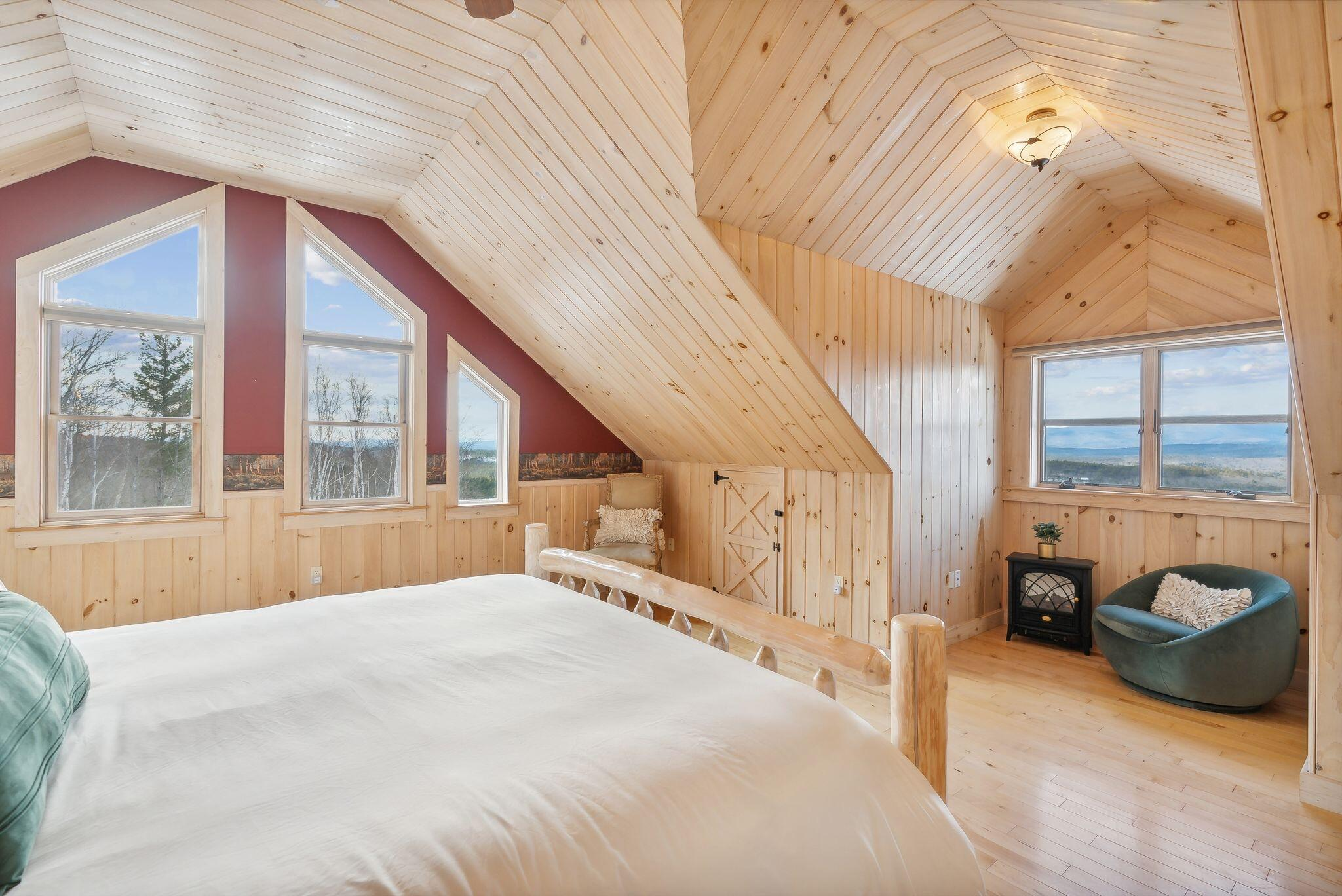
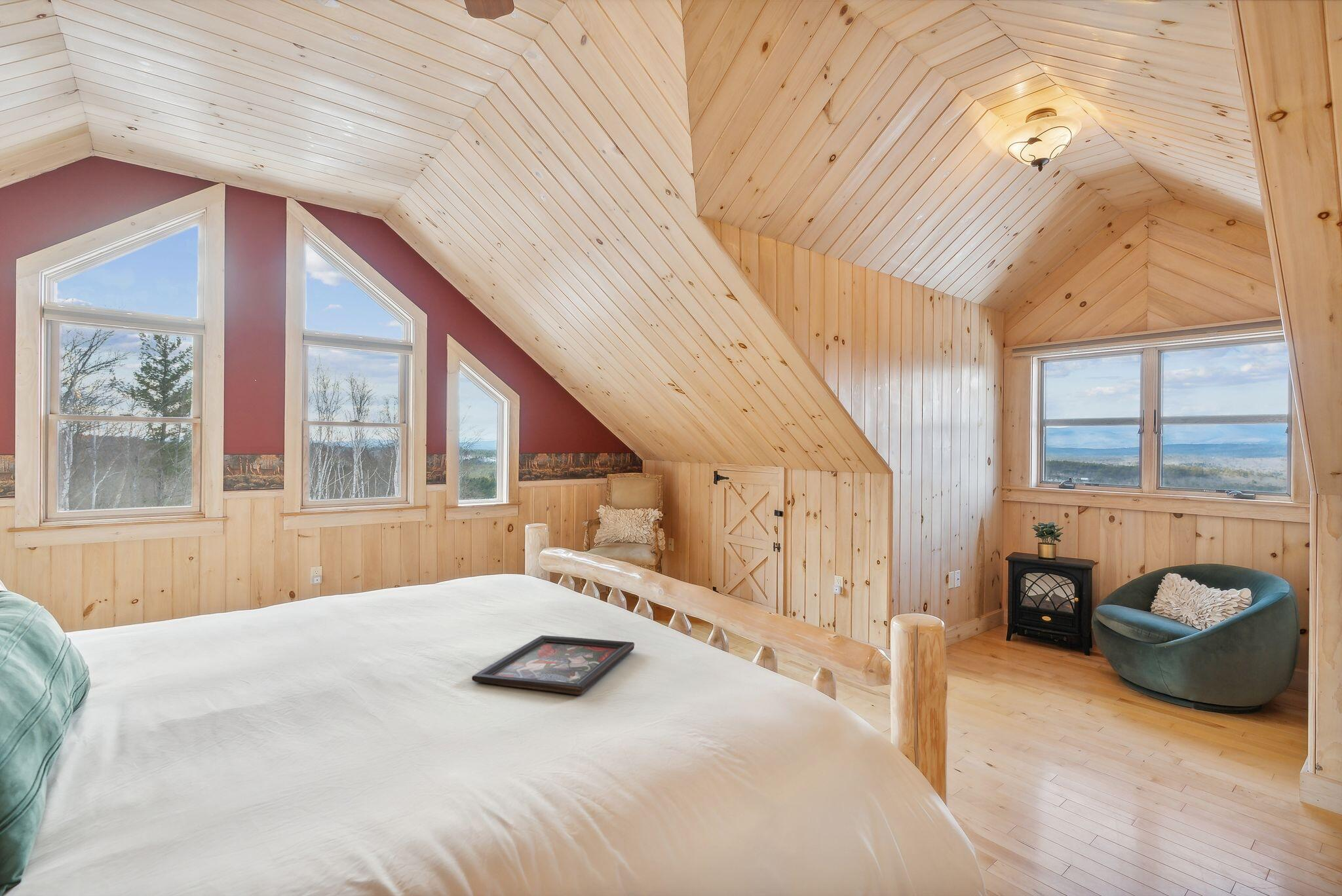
+ decorative tray (559, 660)
